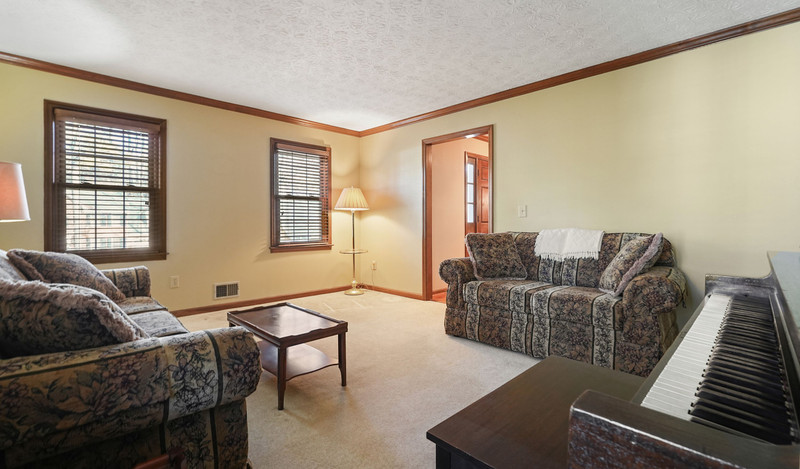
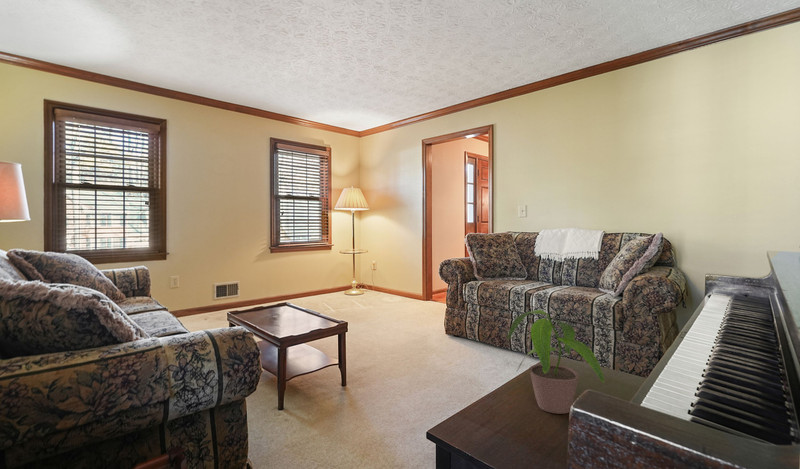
+ potted plant (549, 359)
